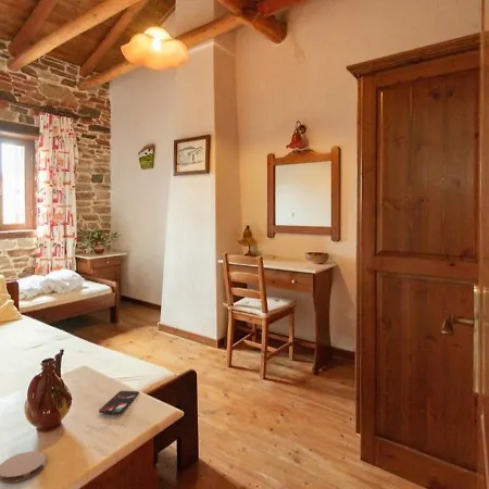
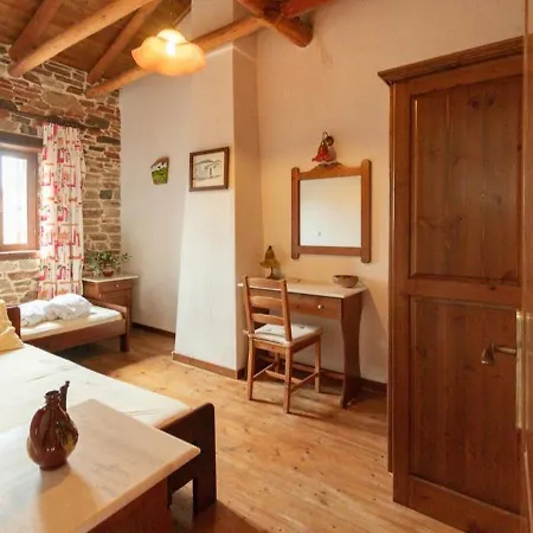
- coaster (22, 465)
- smartphone (120, 401)
